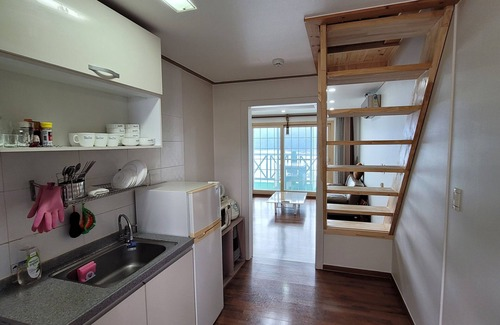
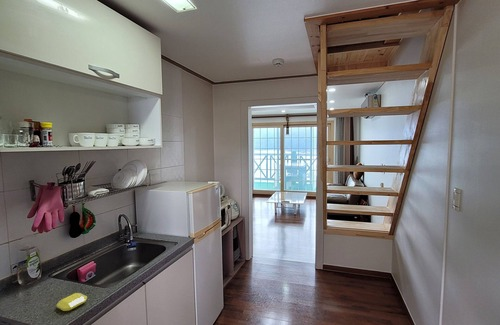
+ soap bar (72, 301)
